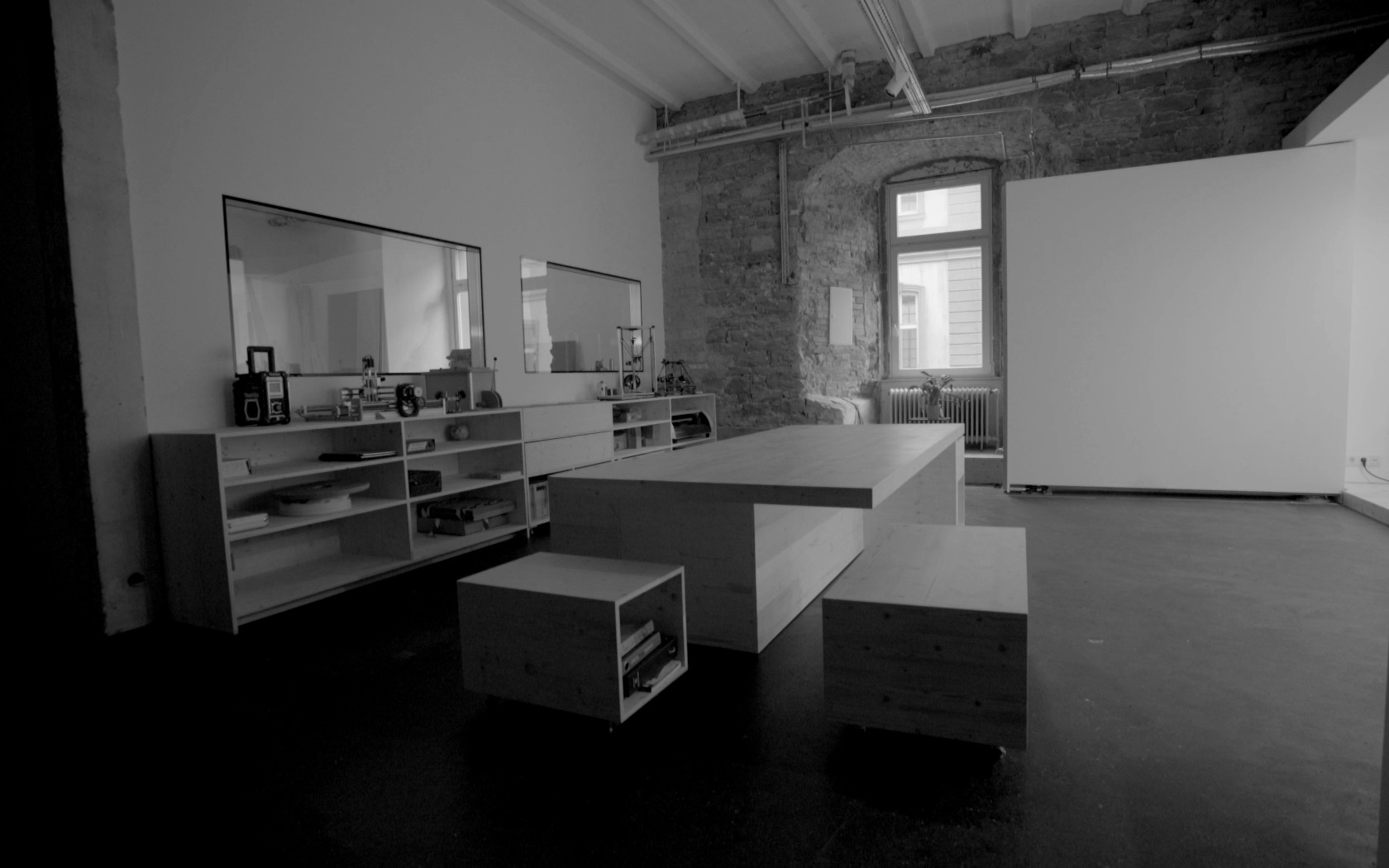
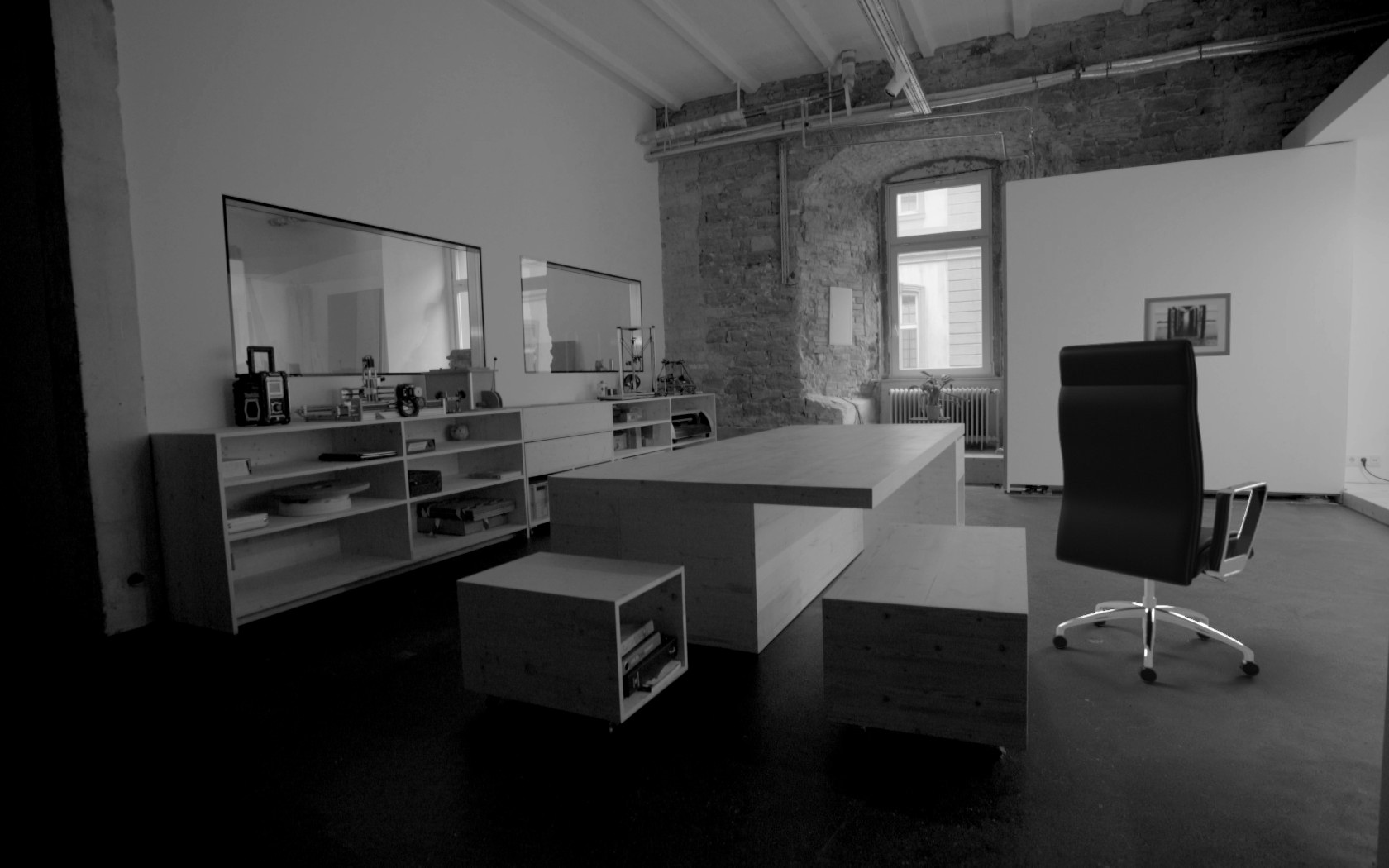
+ office chair (1157, 498)
+ wall art (1186, 326)
